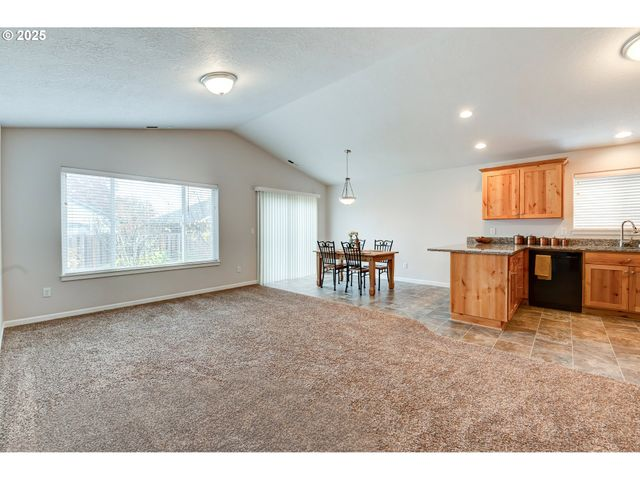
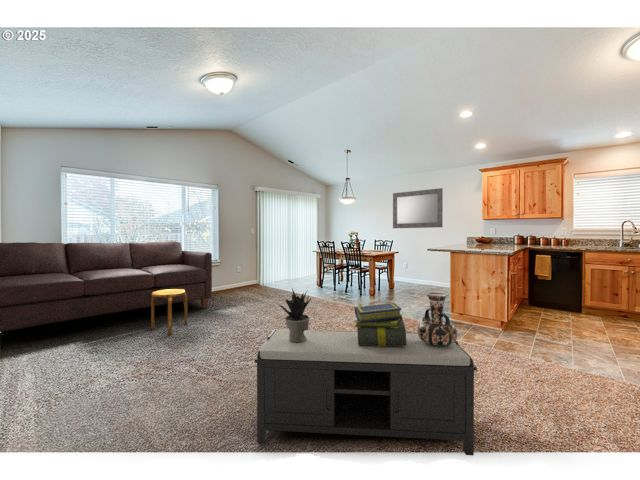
+ bench (360, 383)
+ stool (171, 310)
+ potted plant (299, 314)
+ sofa (107, 280)
+ decorative vase (437, 318)
+ mirror (416, 209)
+ stack of books (379, 323)
